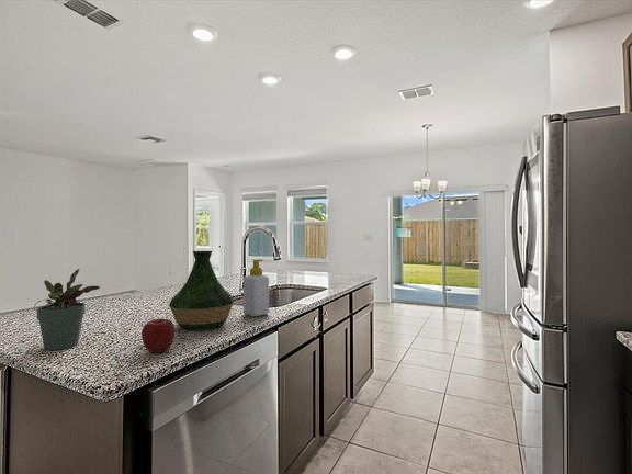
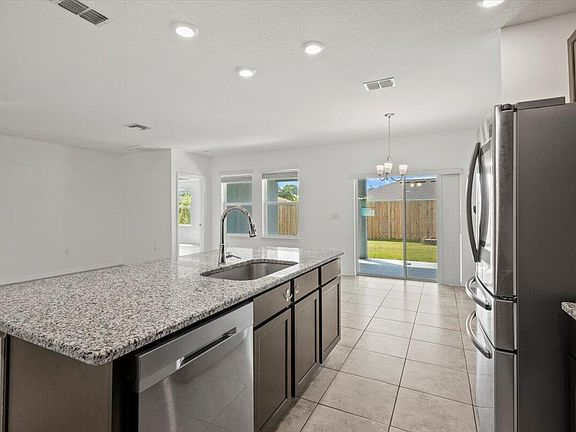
- soap bottle (256, 286)
- apple (158, 335)
- potted plant (69, 306)
- vase (202, 287)
